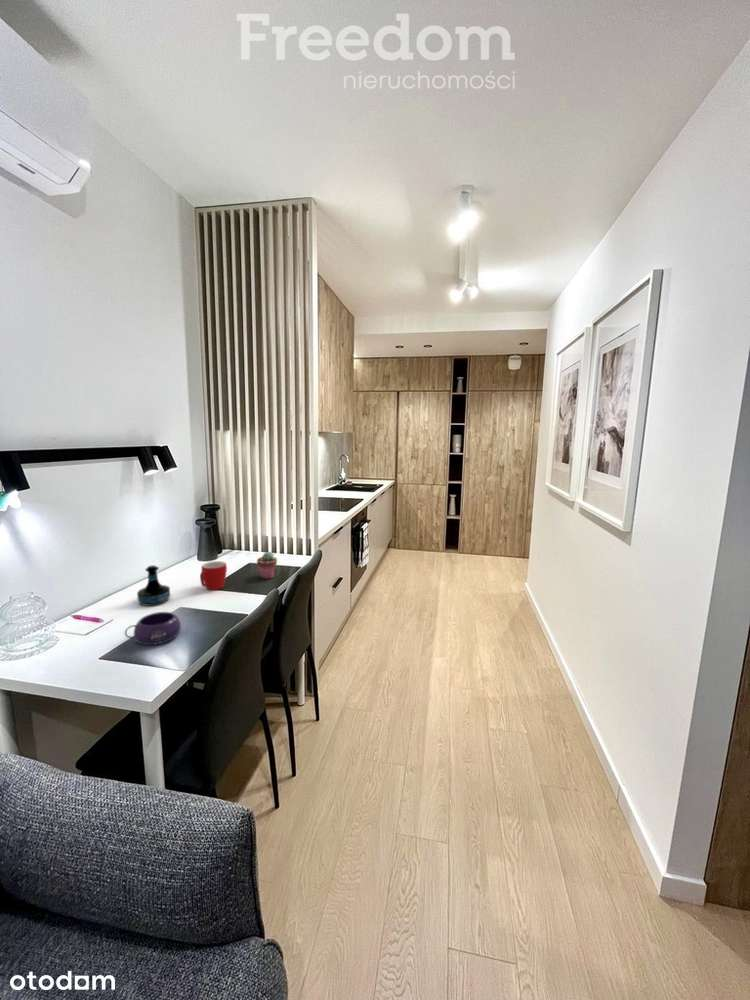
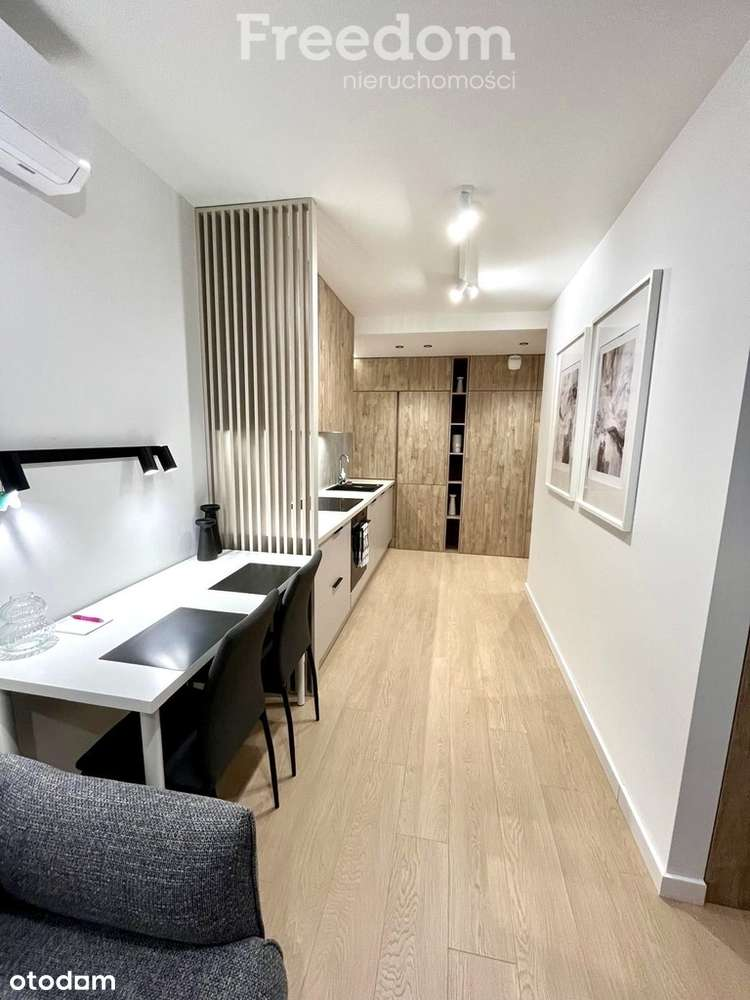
- bowl (153, 628)
- mug (211, 577)
- tequila bottle (153, 583)
- potted succulent (267, 564)
